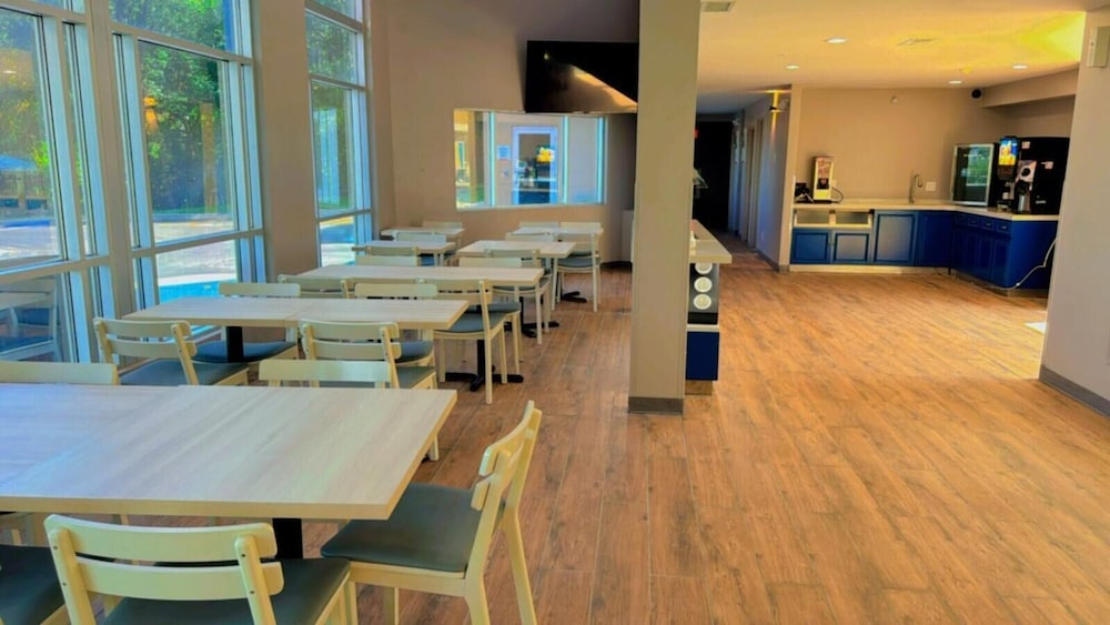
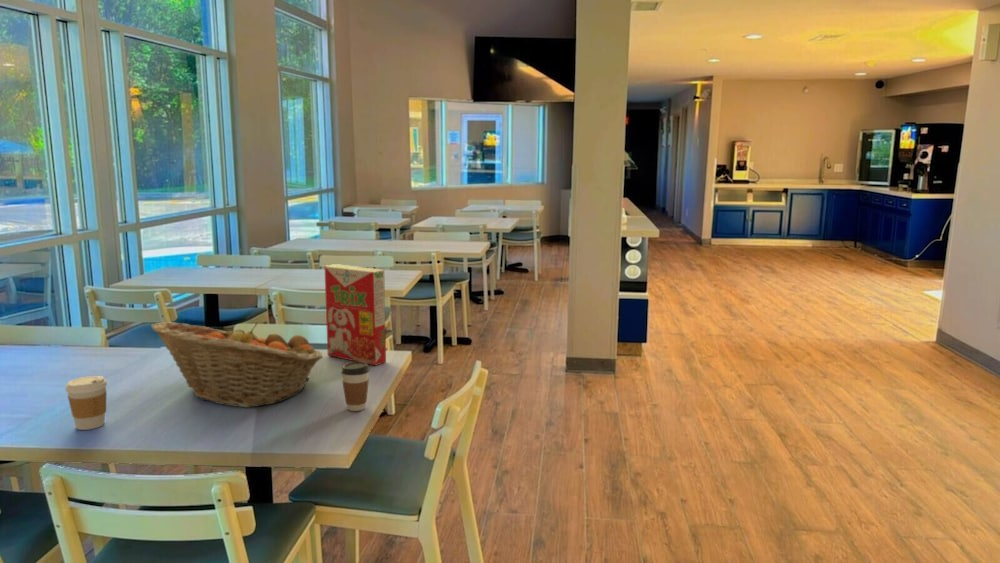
+ coffee cup (88, 402)
+ cereal box (355, 313)
+ coffee cup (355, 386)
+ fruit basket (239, 354)
